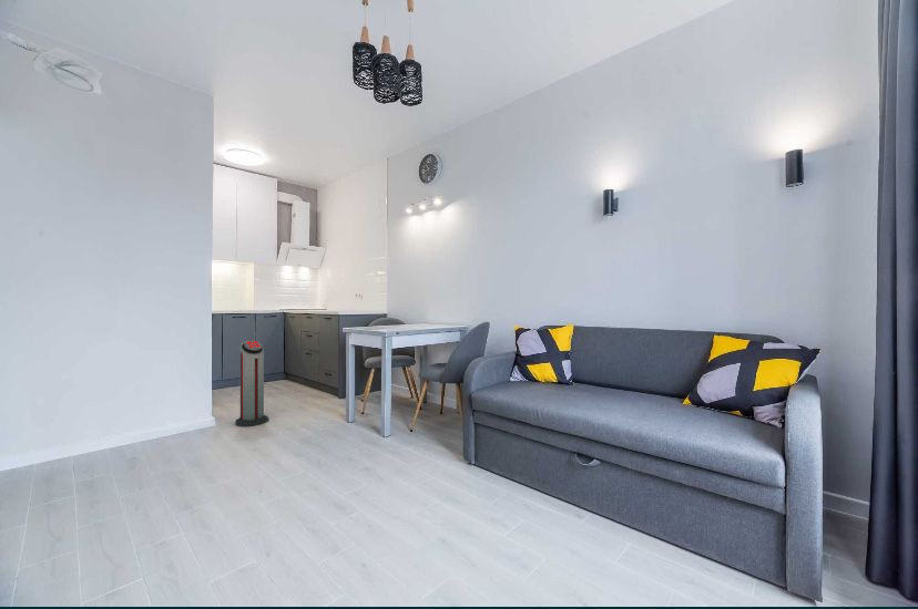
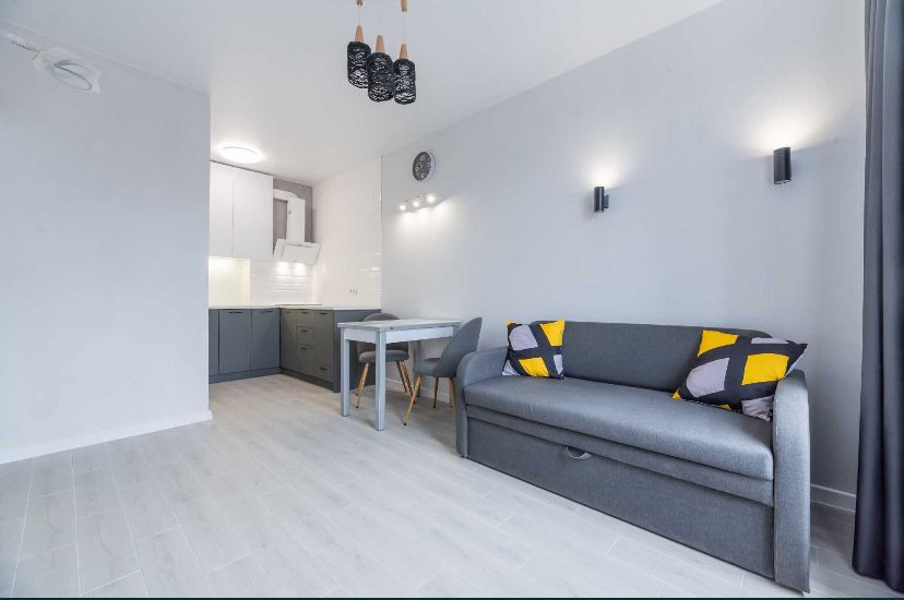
- air purifier (252, 381)
